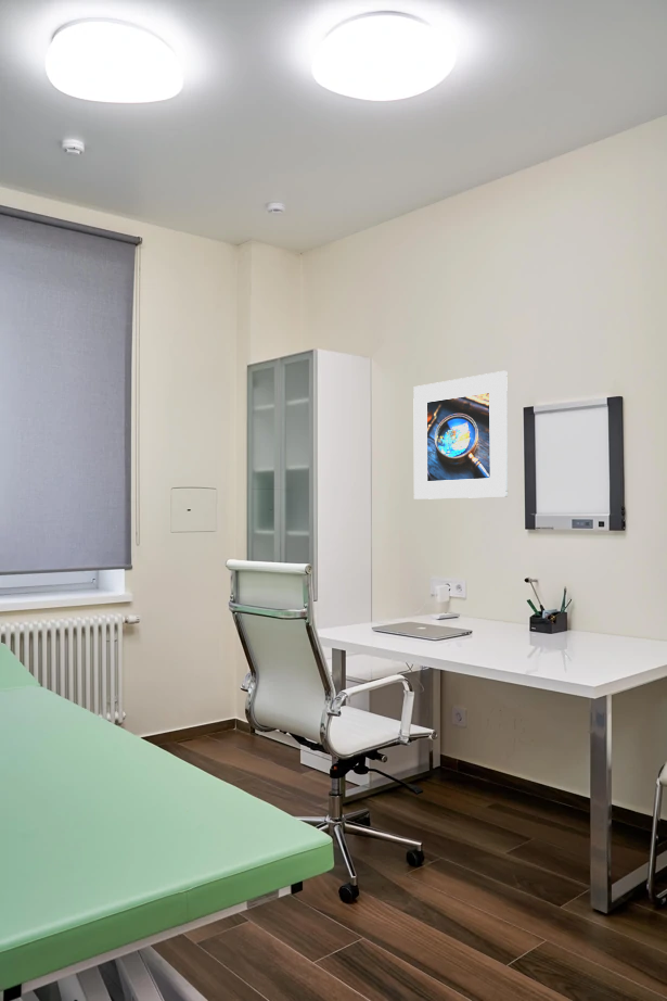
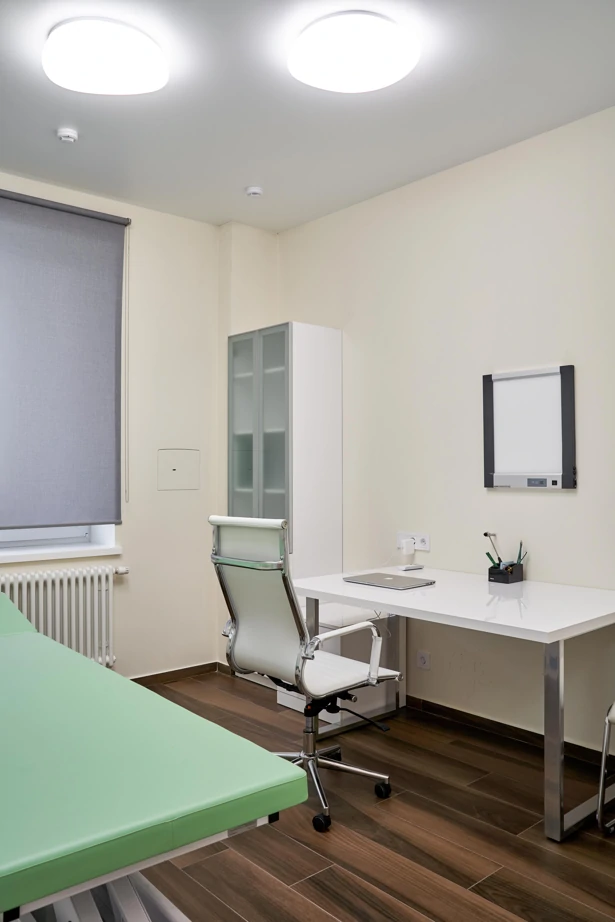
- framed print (458, 439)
